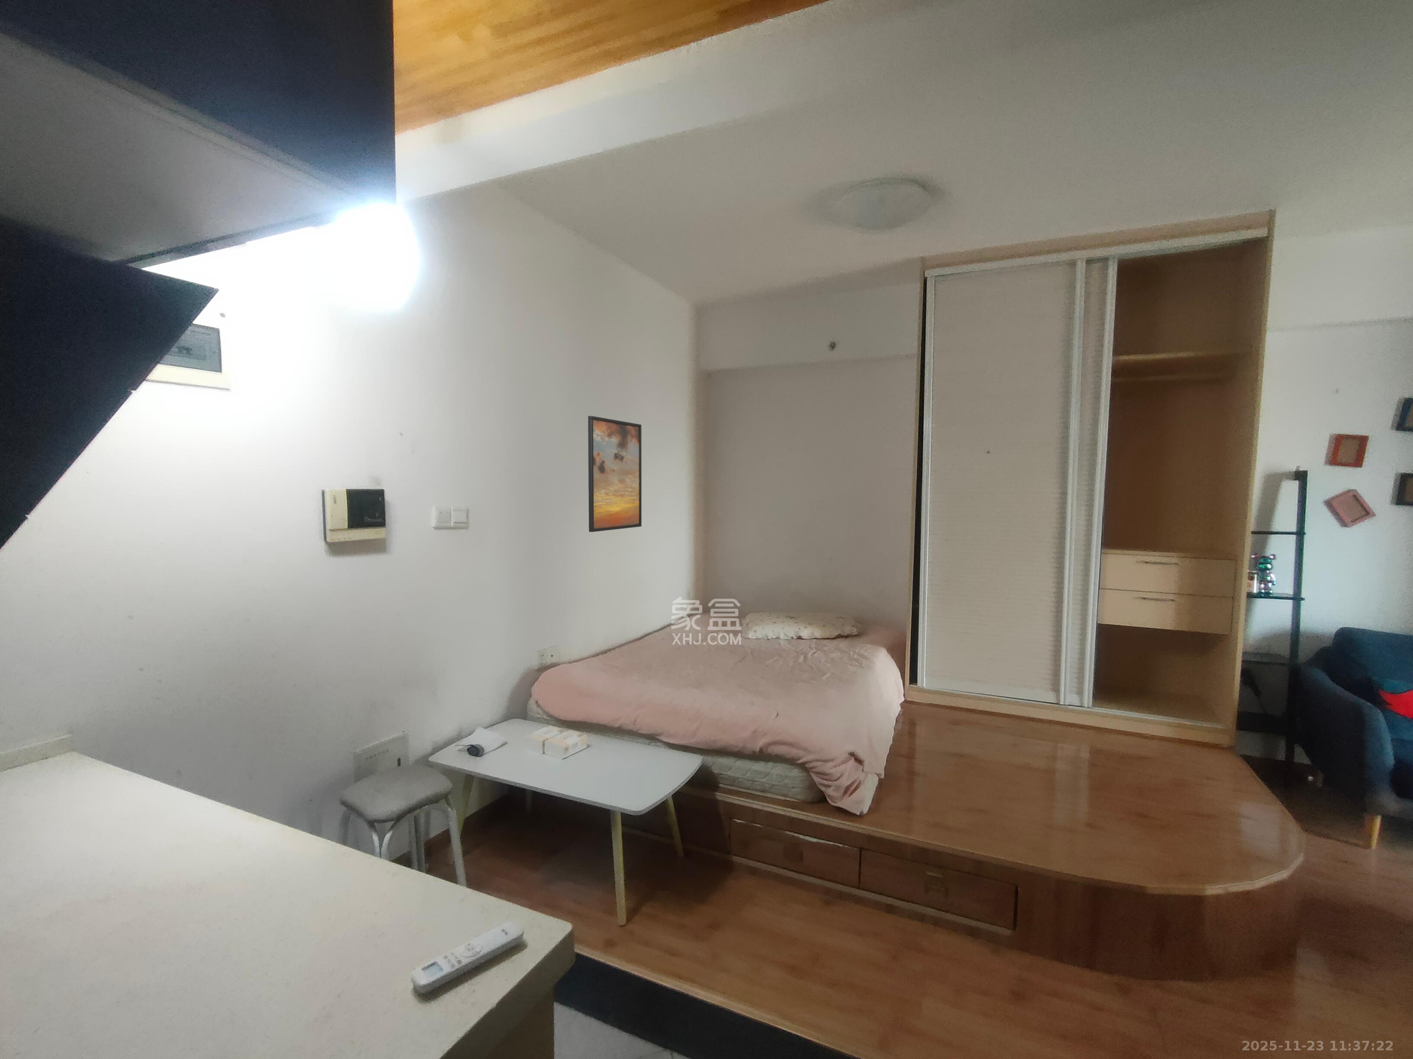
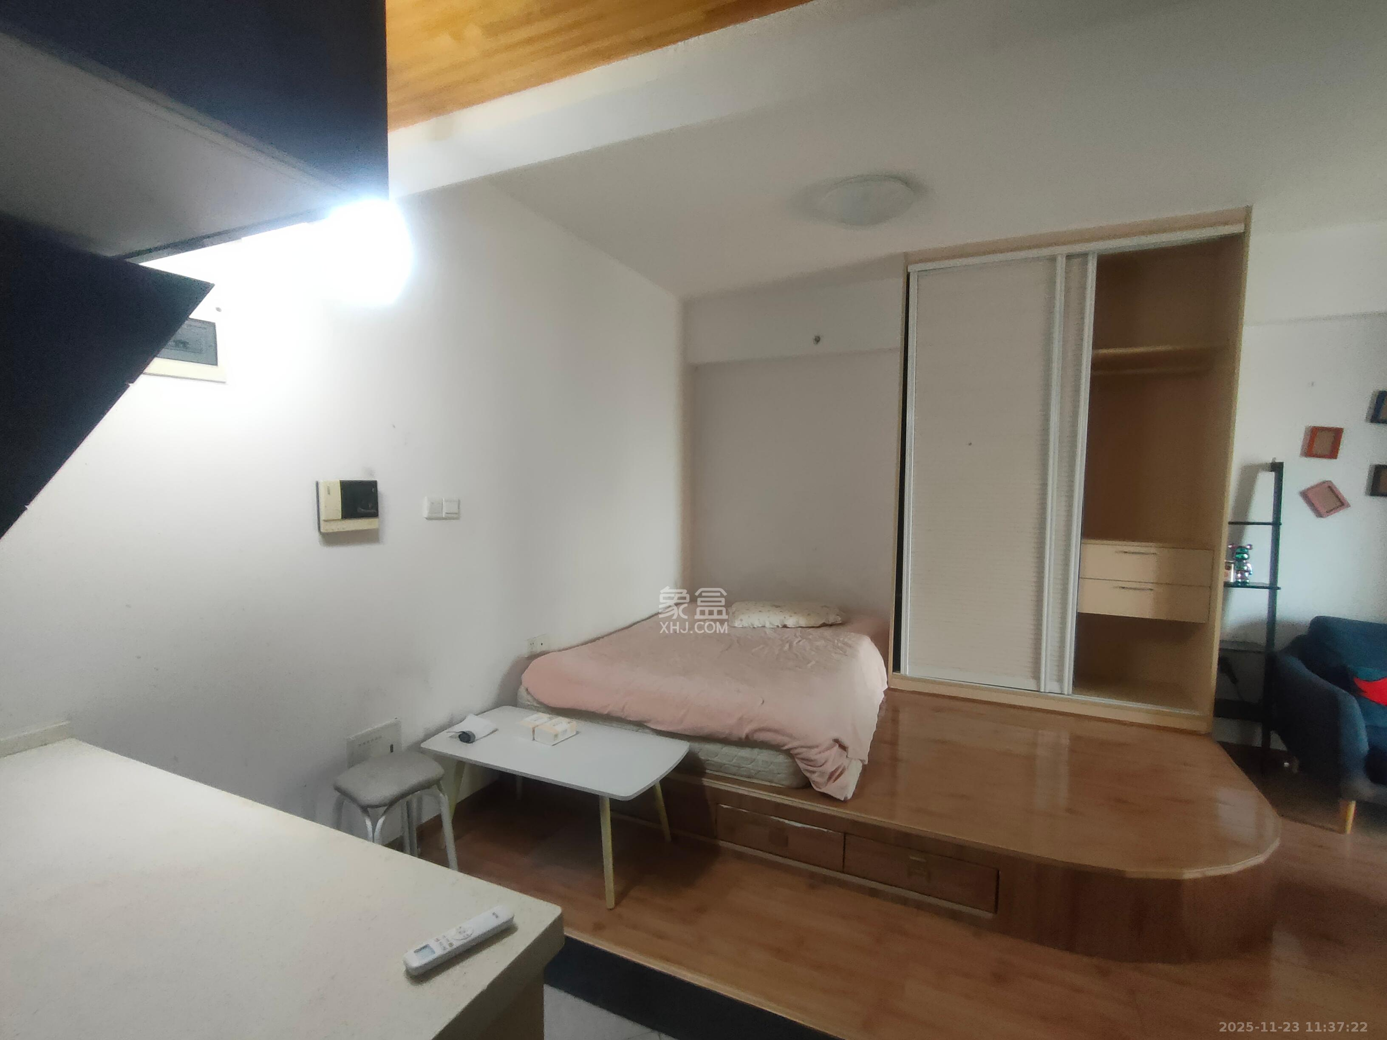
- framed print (616, 475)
